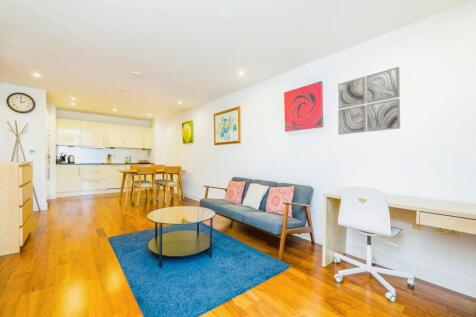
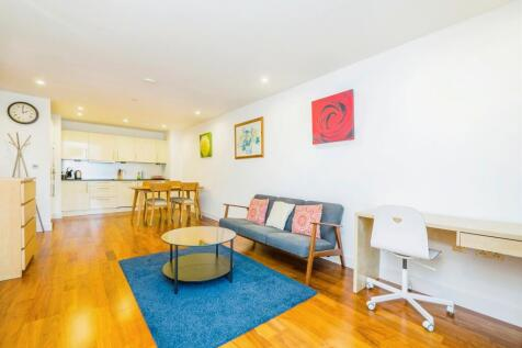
- wall art (366, 104)
